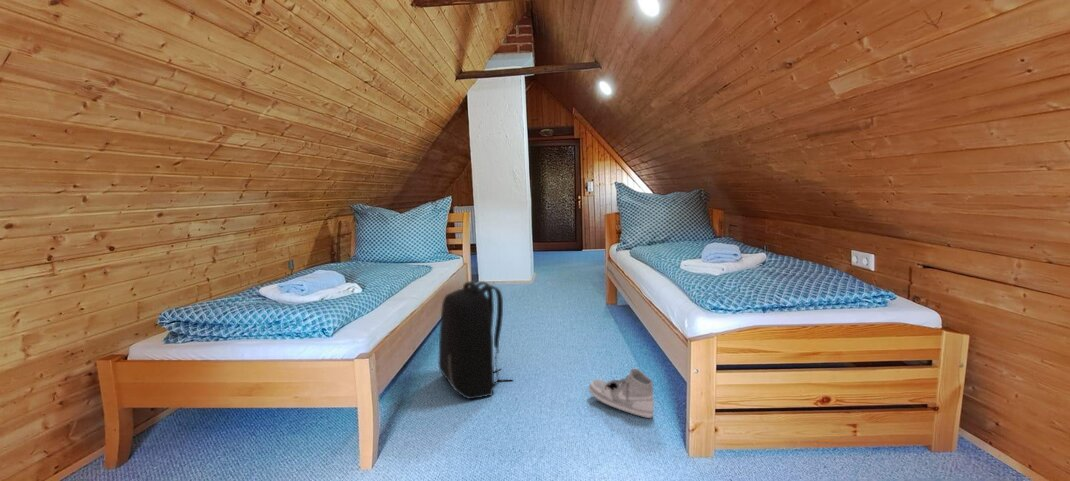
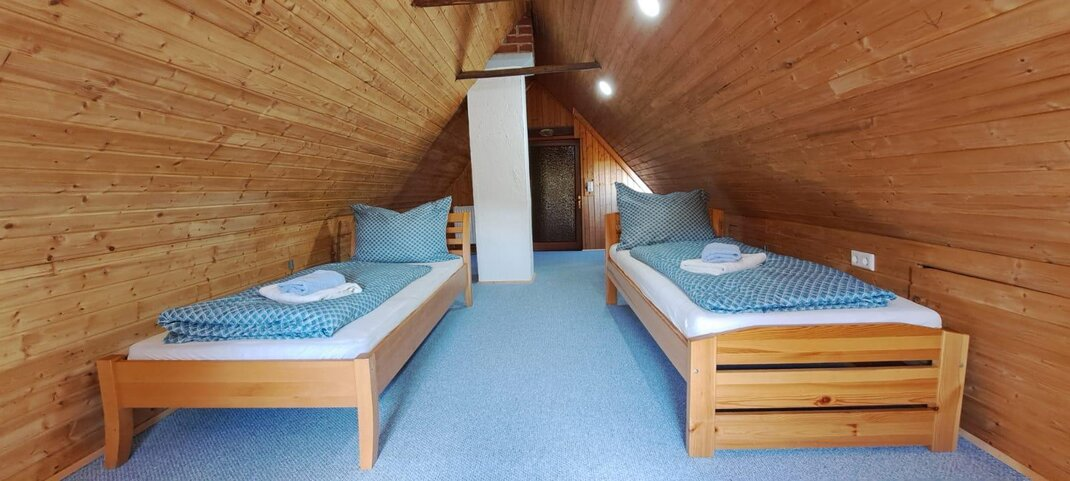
- backpack (473, 331)
- shoe (620, 386)
